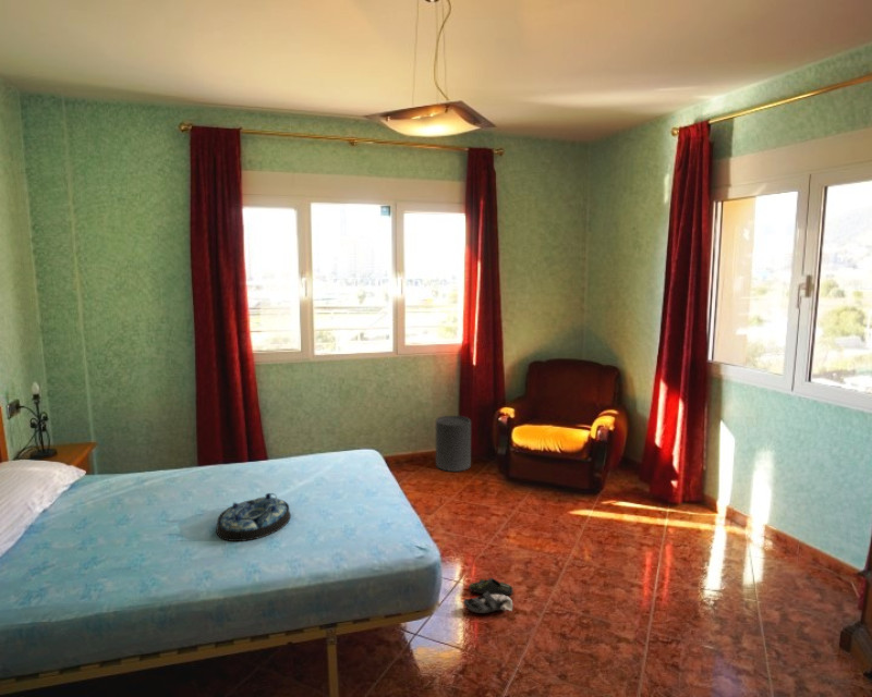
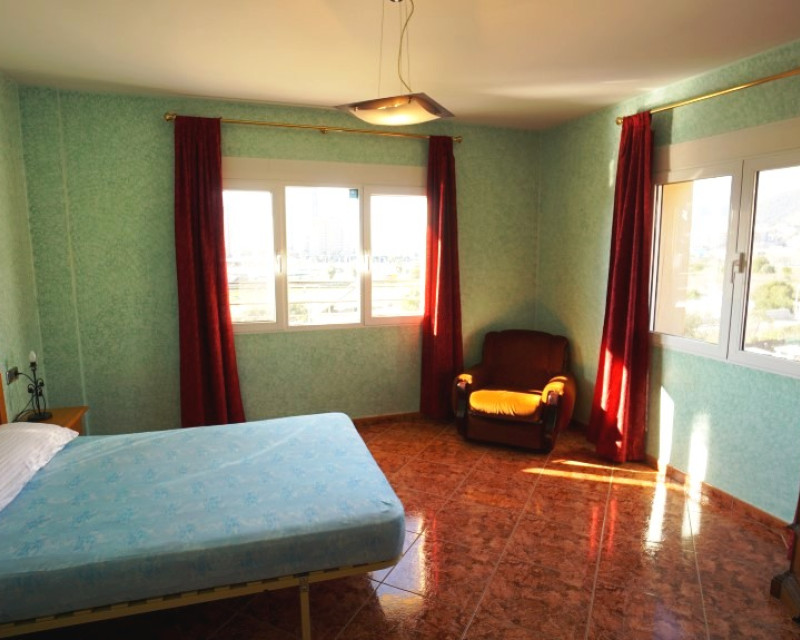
- shoe (491, 592)
- trash can (452, 442)
- serving tray (254, 512)
